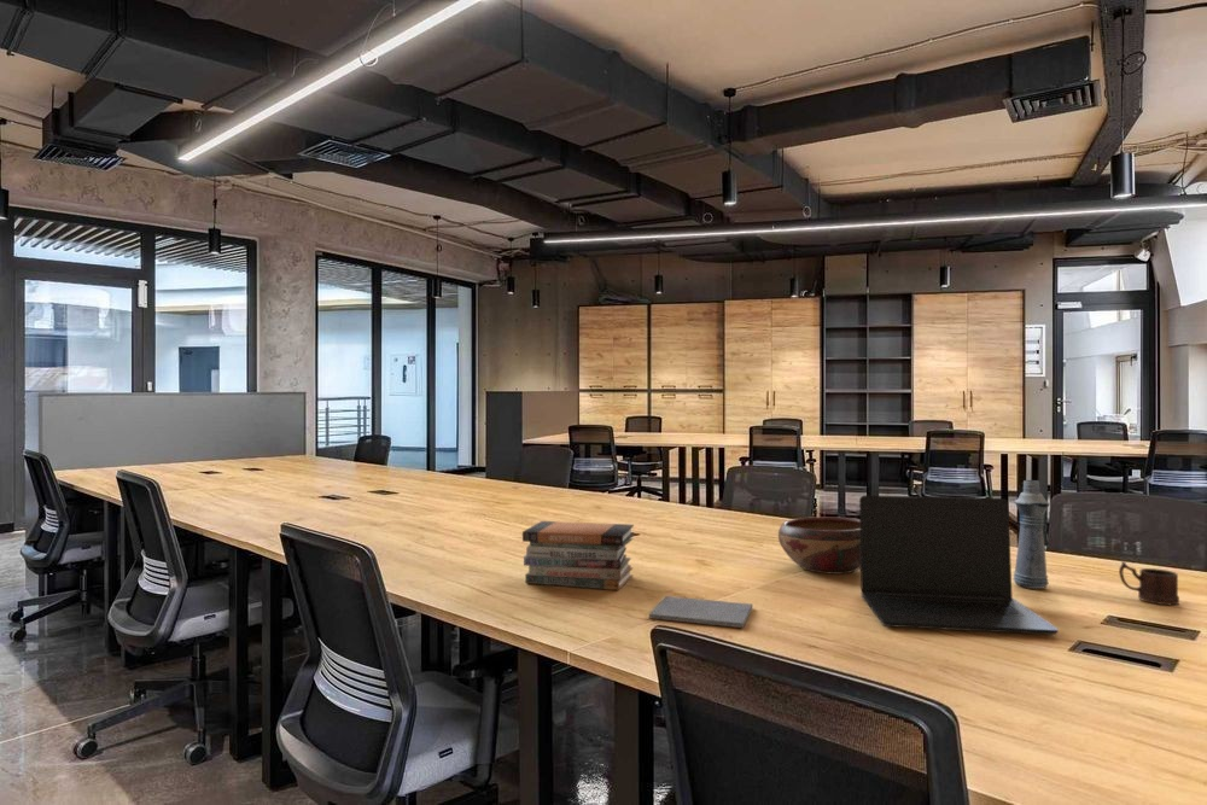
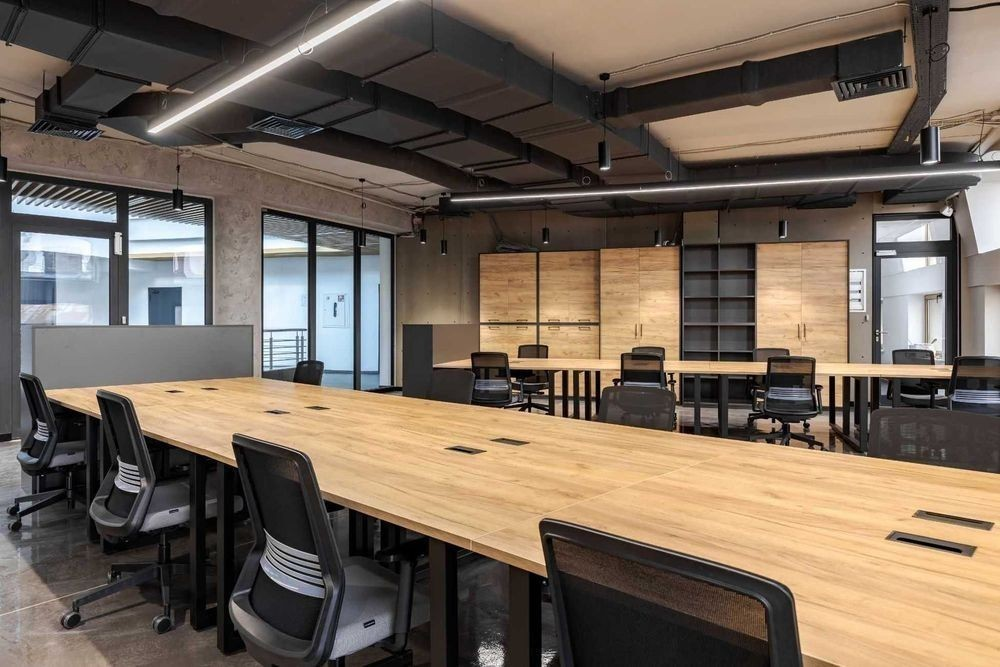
- bottle (1031, 532)
- notepad (701, 611)
- mug (1148, 581)
- book stack (578, 553)
- decorative bowl (827, 544)
- laptop (949, 559)
